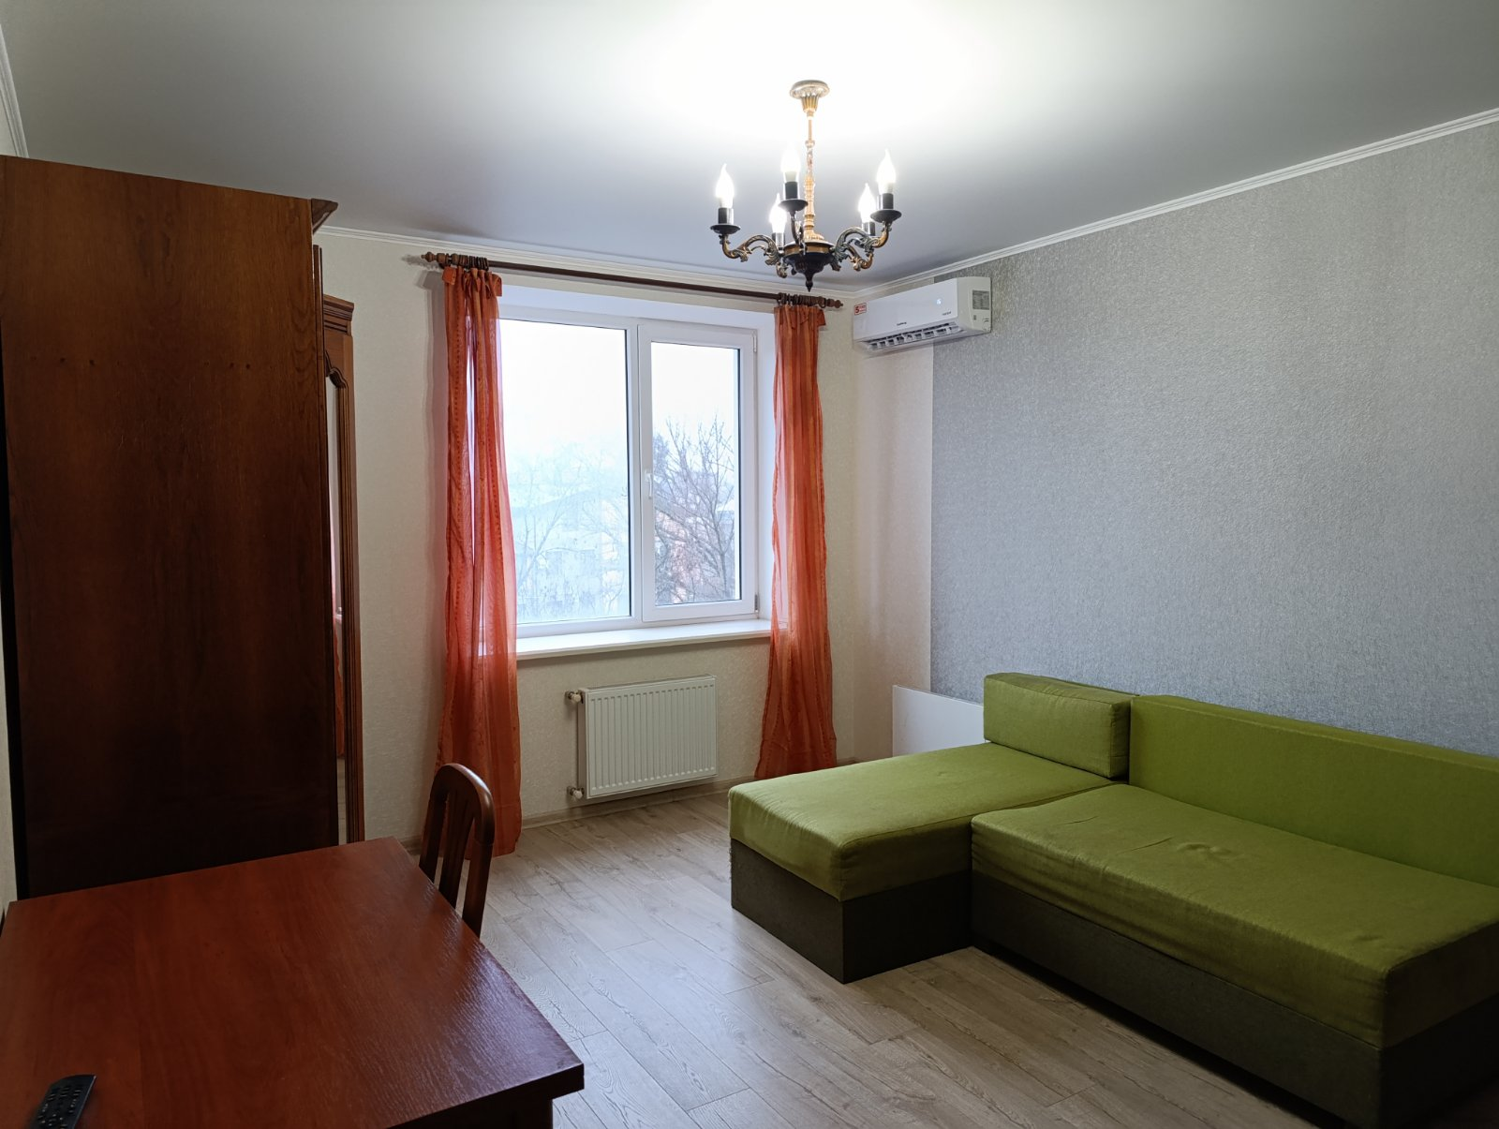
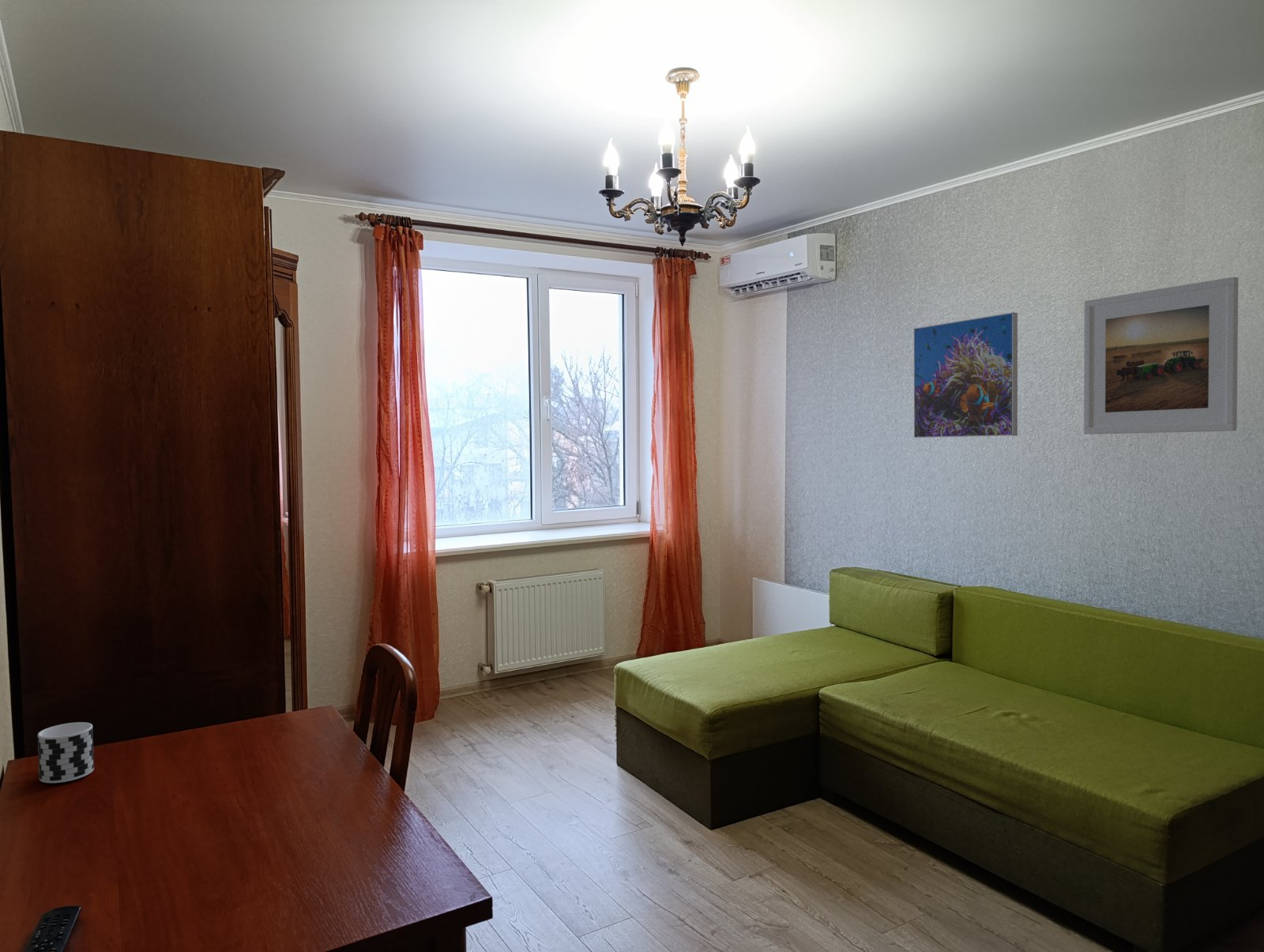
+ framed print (1155, 361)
+ cup (63, 750)
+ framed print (962, 378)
